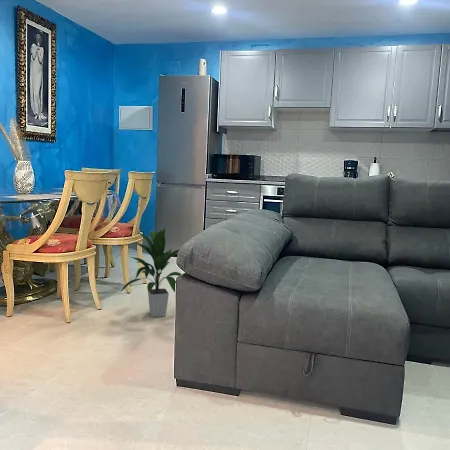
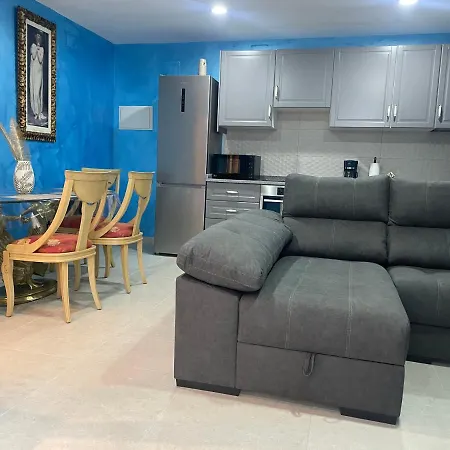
- indoor plant (156, 270)
